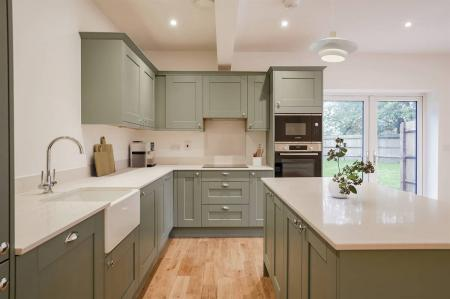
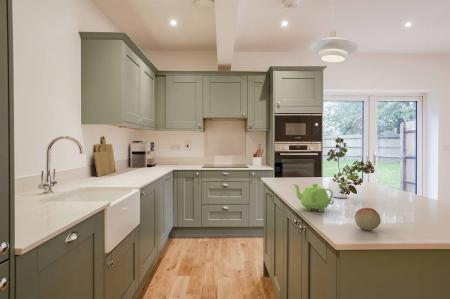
+ fruit (367, 218)
+ teapot (312, 196)
